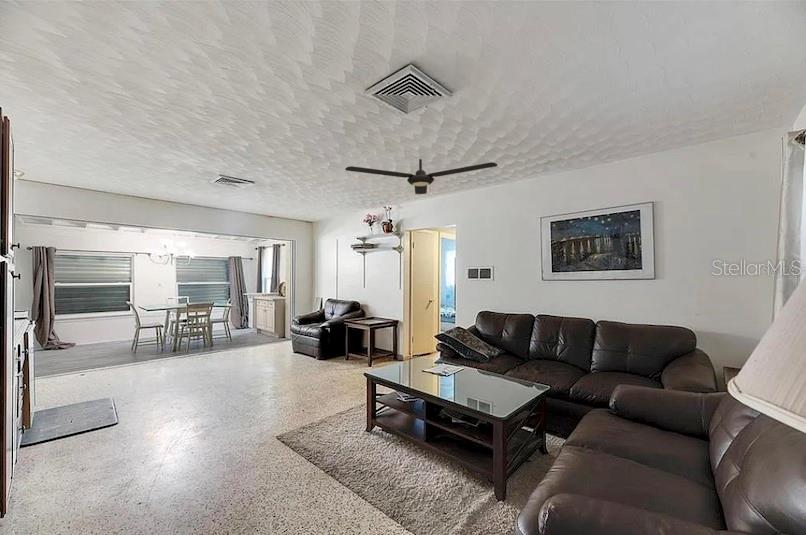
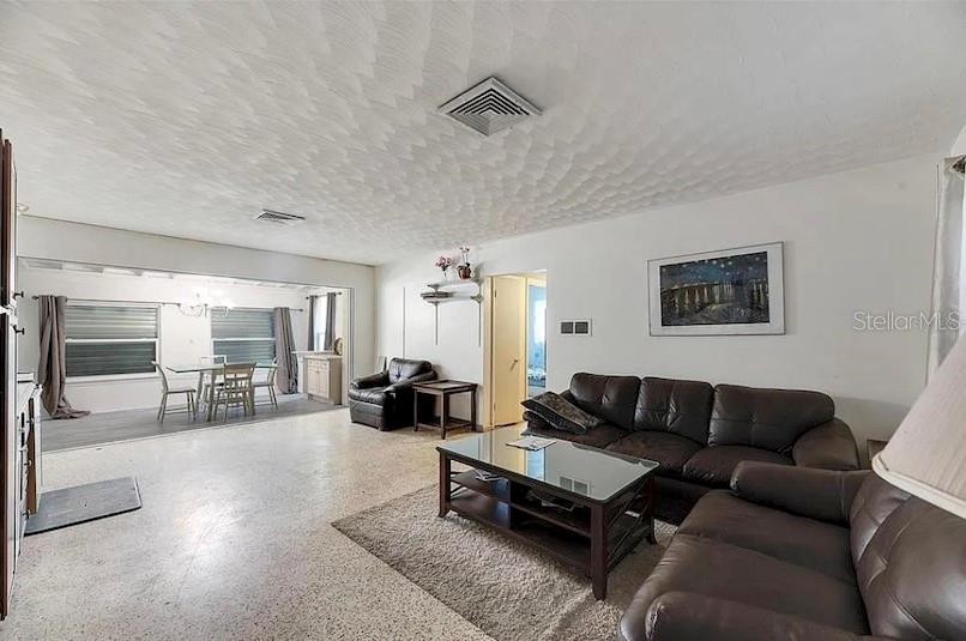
- ceiling fan (420, 176)
